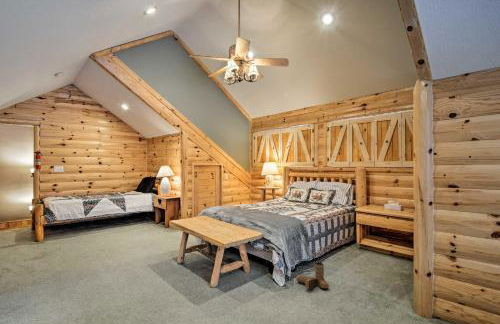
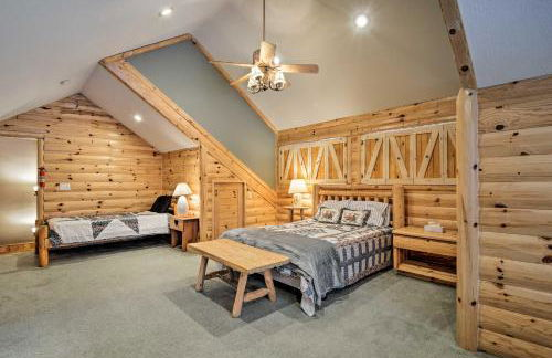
- boots (312, 277)
